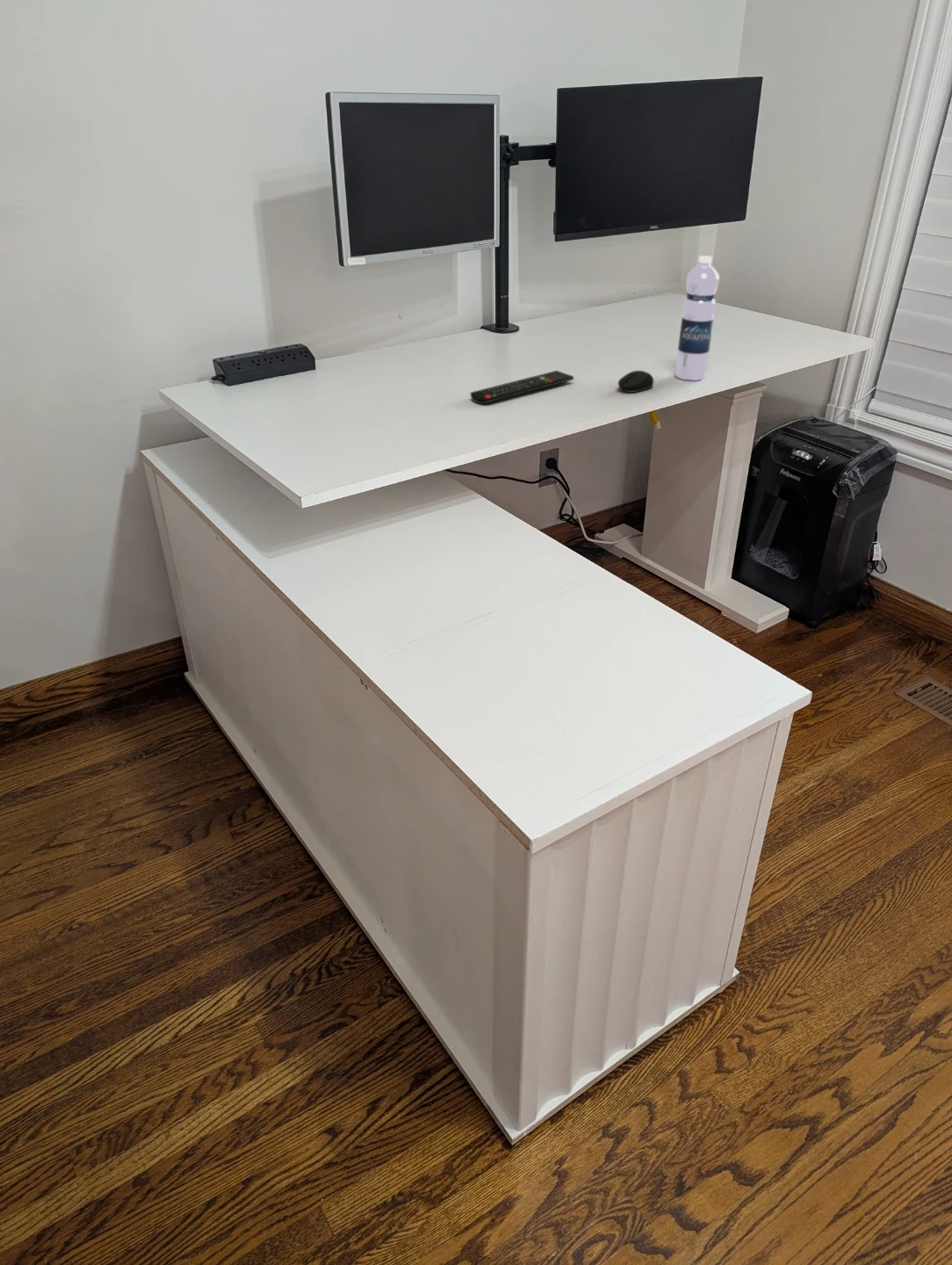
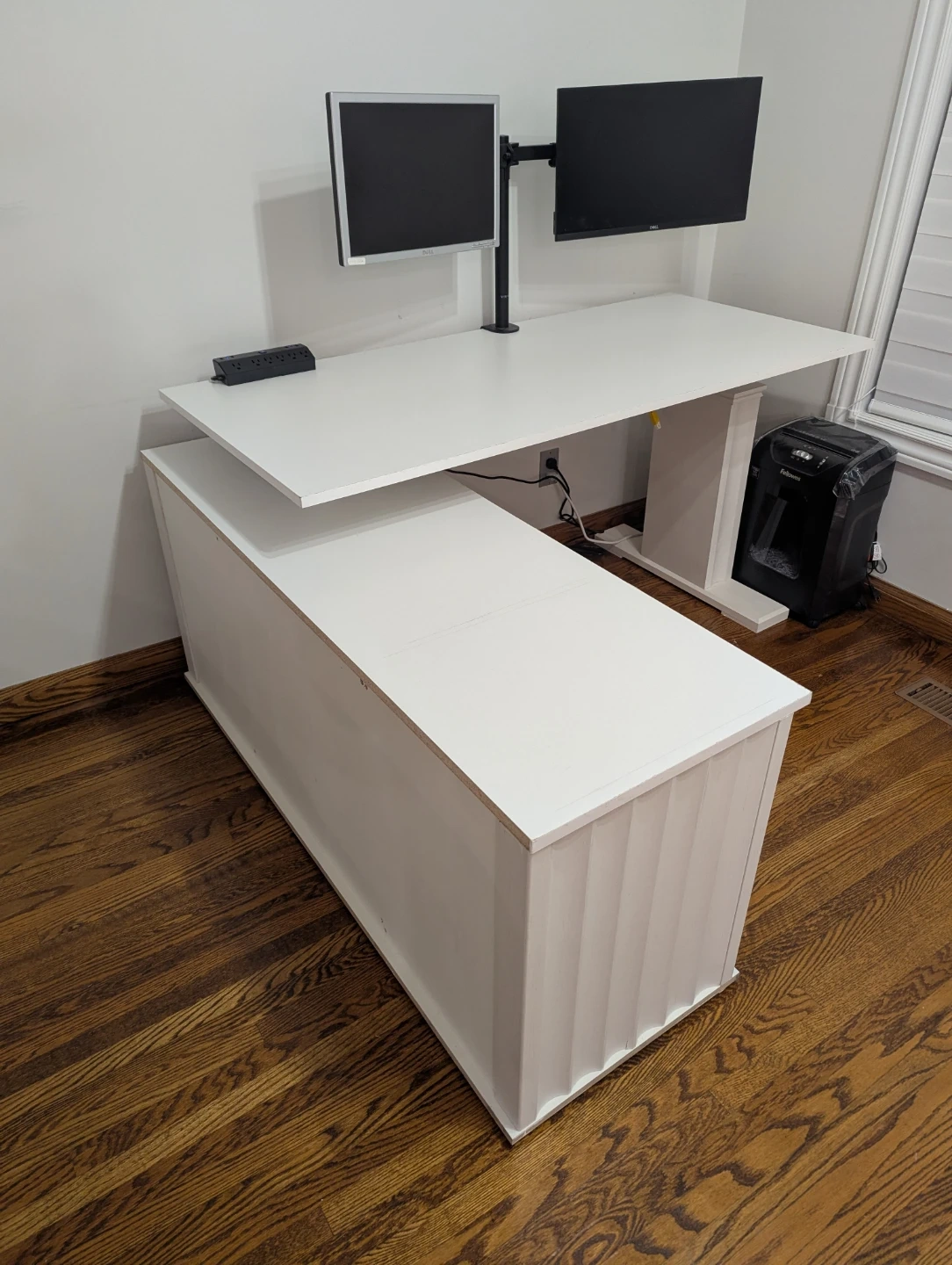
- remote control (522, 387)
- computer mouse (636, 380)
- water bottle (697, 319)
